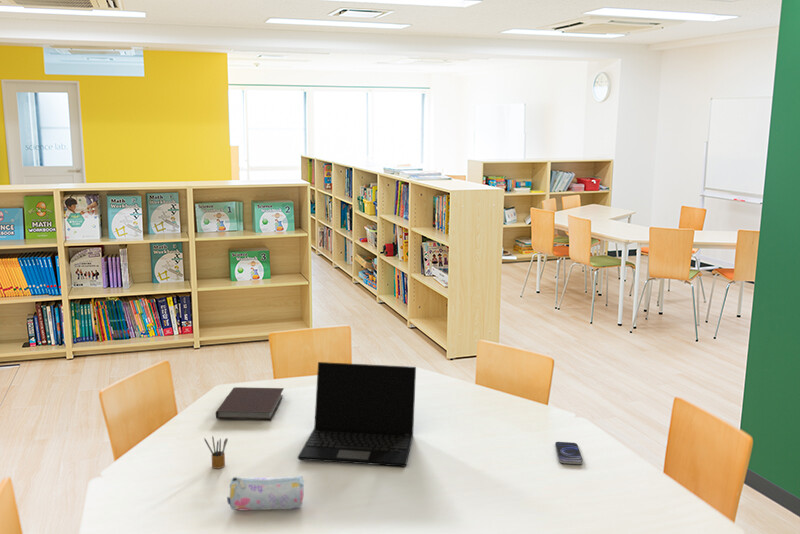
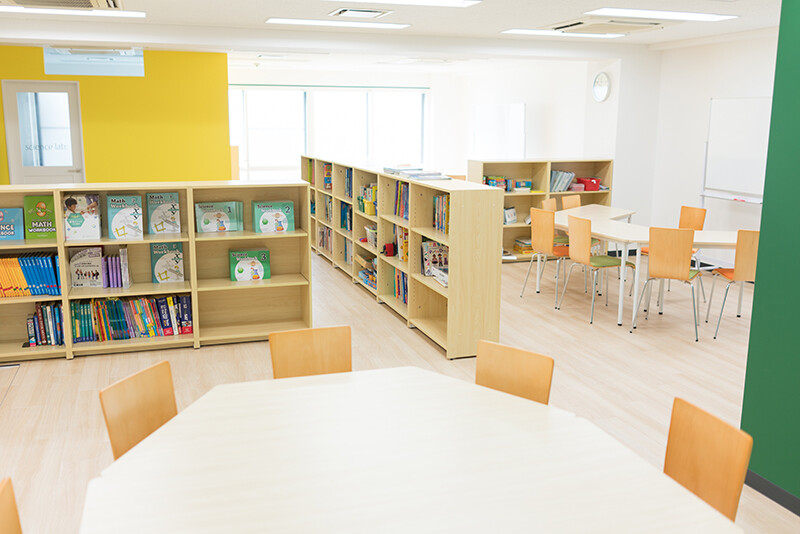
- pencil box (216, 451)
- smartphone (568, 452)
- notebook (251, 402)
- pencil case (267, 491)
- laptop (359, 411)
